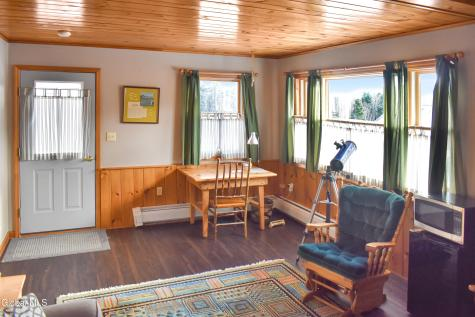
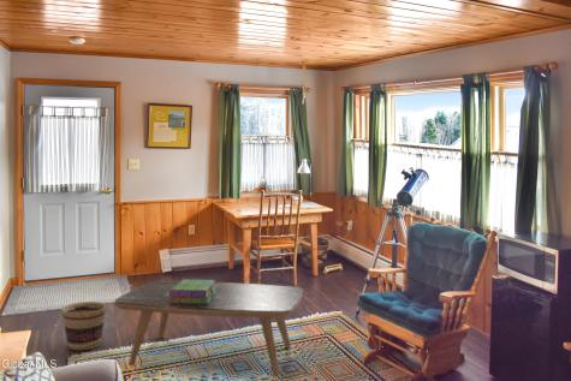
+ stack of books (194, 290)
+ coffee table (213, 315)
+ basket (84, 326)
